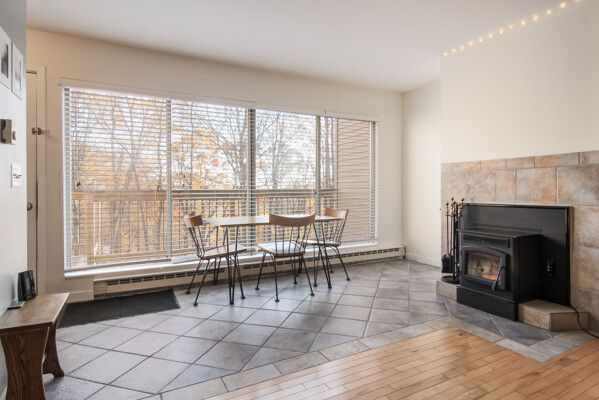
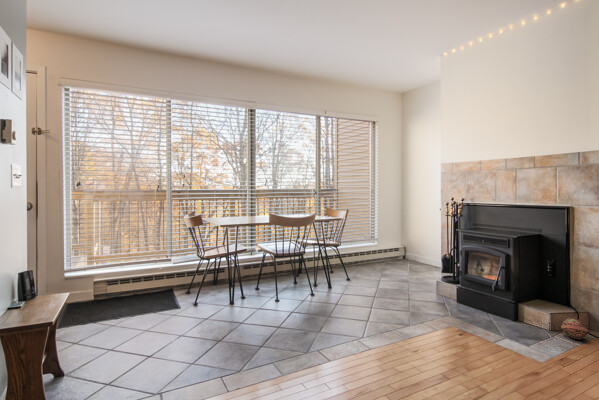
+ decorative ball (574, 328)
